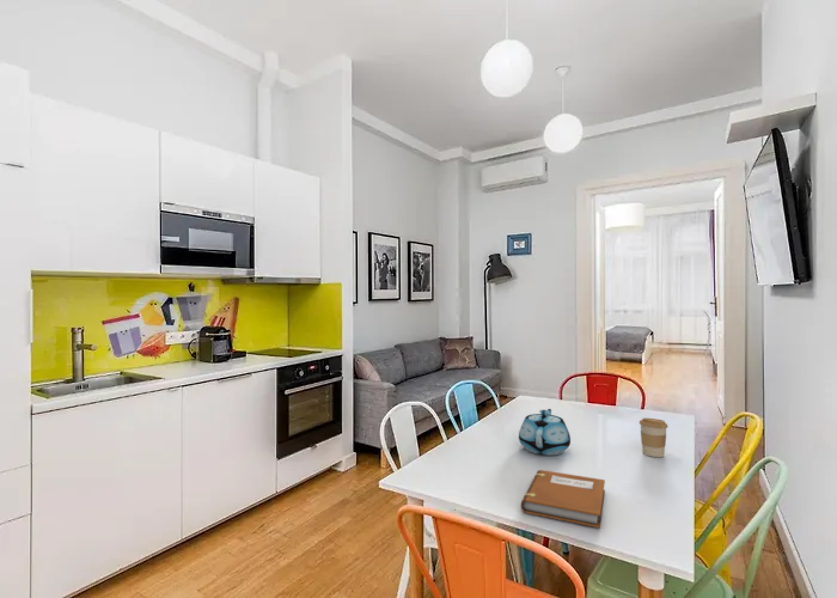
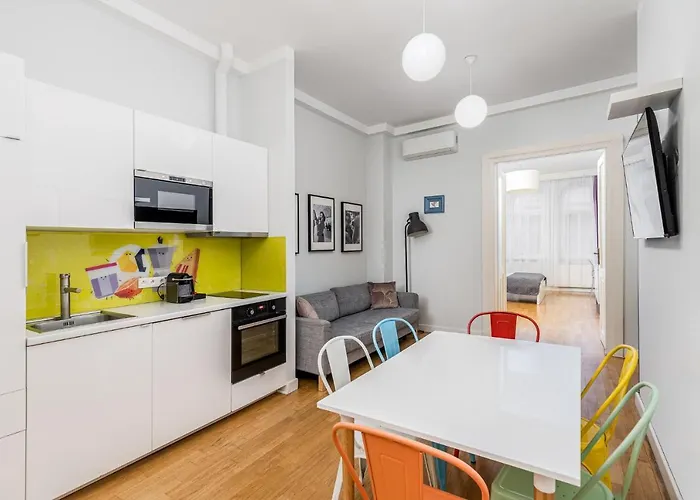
- notebook (564, 494)
- teapot (544, 428)
- coffee cup (653, 435)
